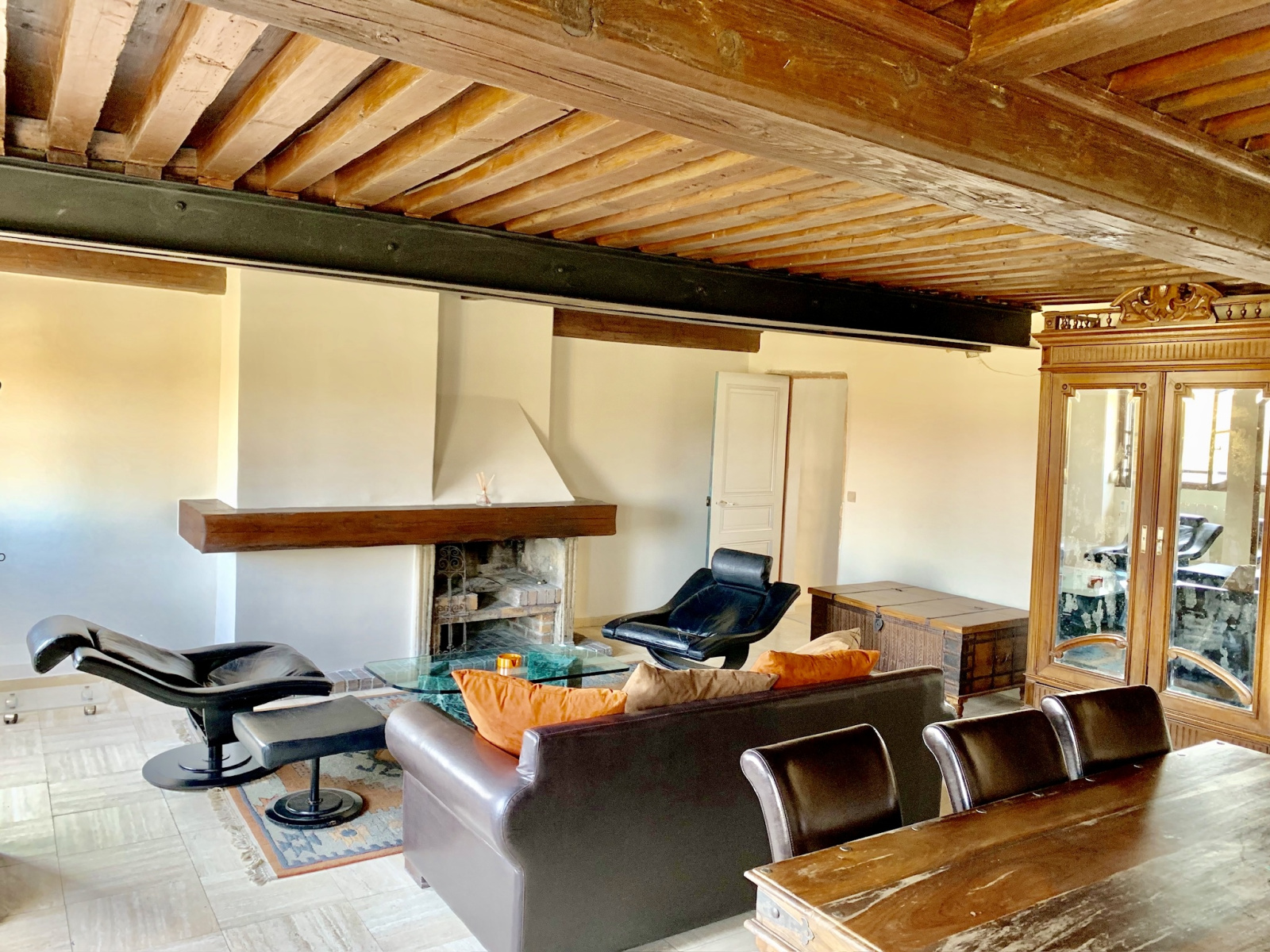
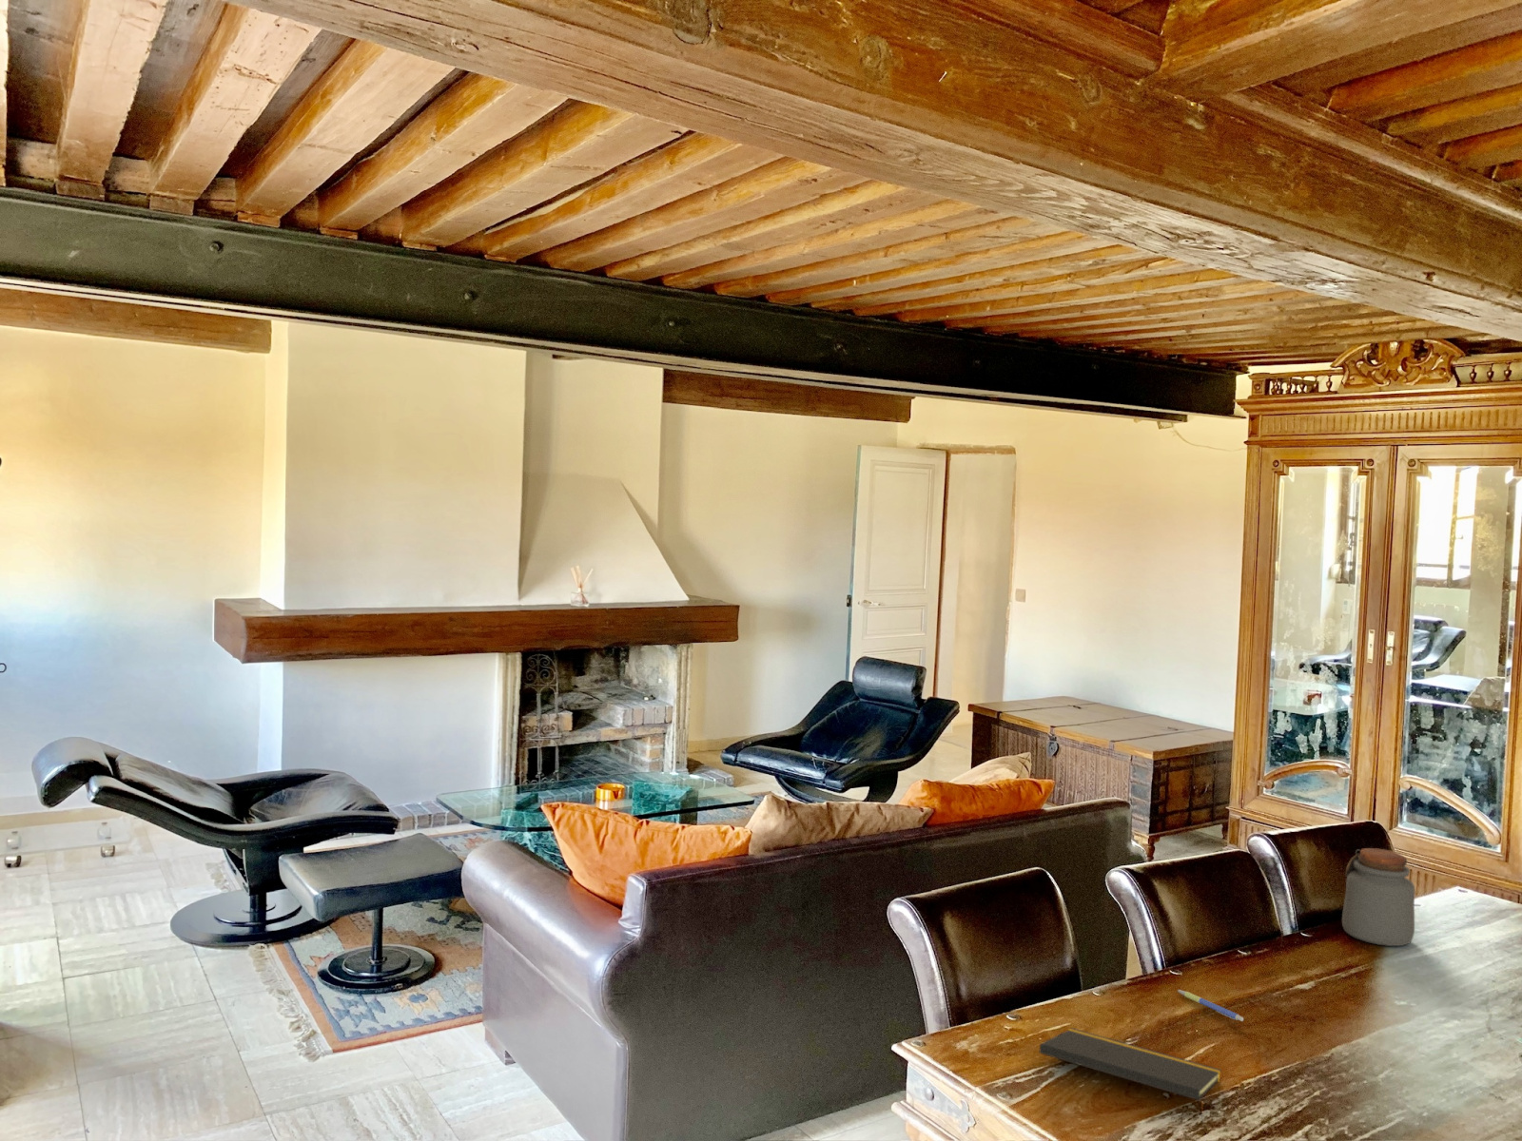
+ pen (1208, 1004)
+ jar (1379, 894)
+ notepad (1130, 1061)
